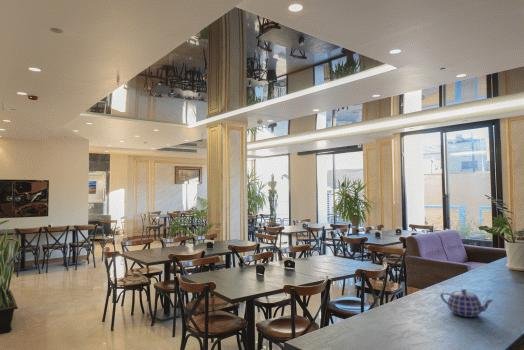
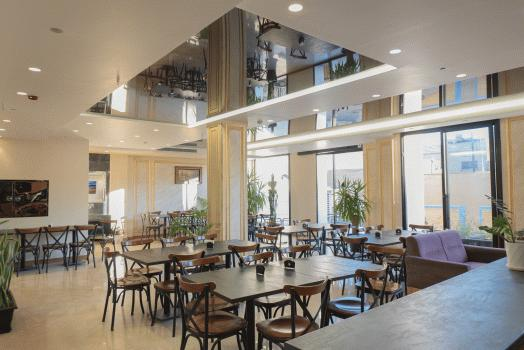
- teapot (466, 301)
